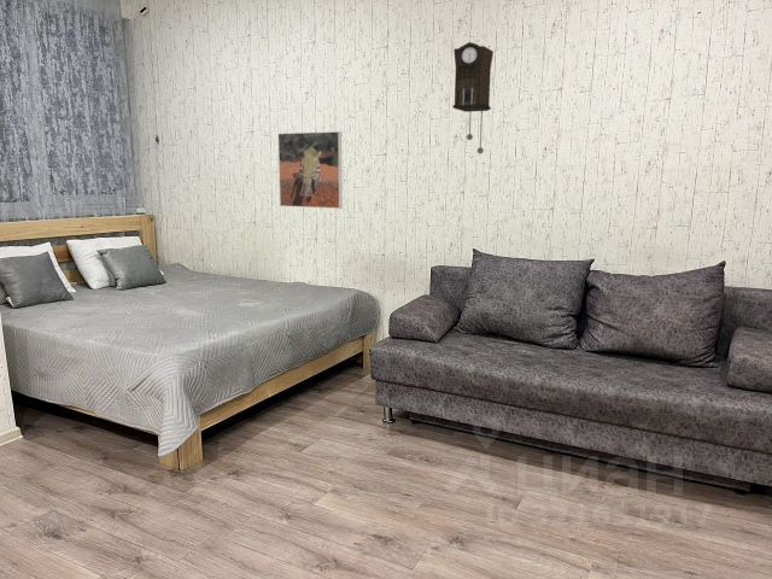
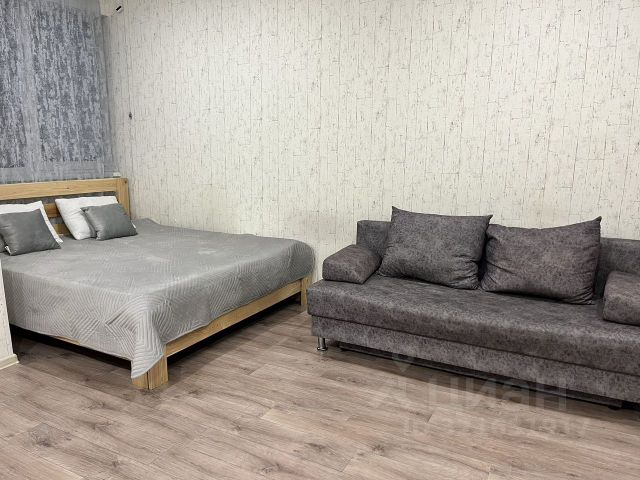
- pendulum clock (472, 99)
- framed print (309, 170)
